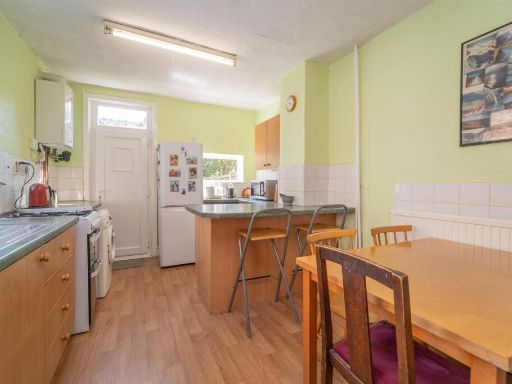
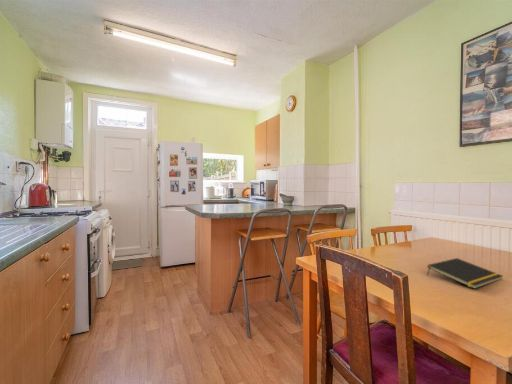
+ notepad (464, 271)
